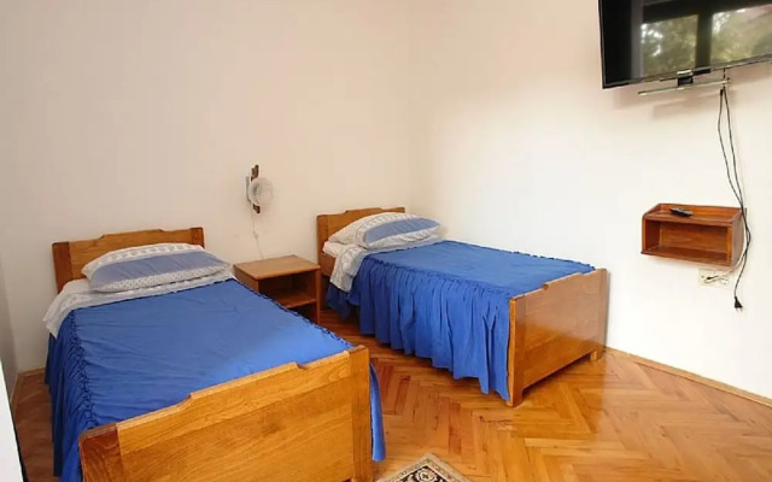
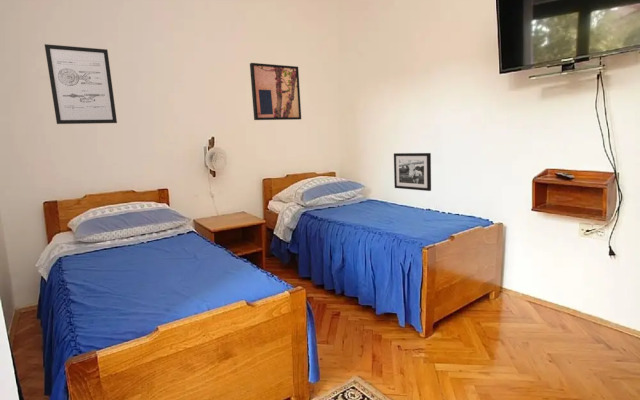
+ wall art (82, 85)
+ wall art (276, 92)
+ picture frame (411, 171)
